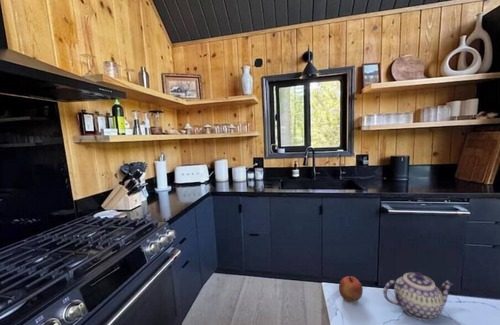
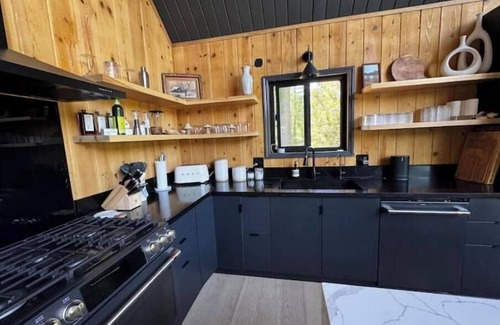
- teapot (418, 292)
- apple (350, 288)
